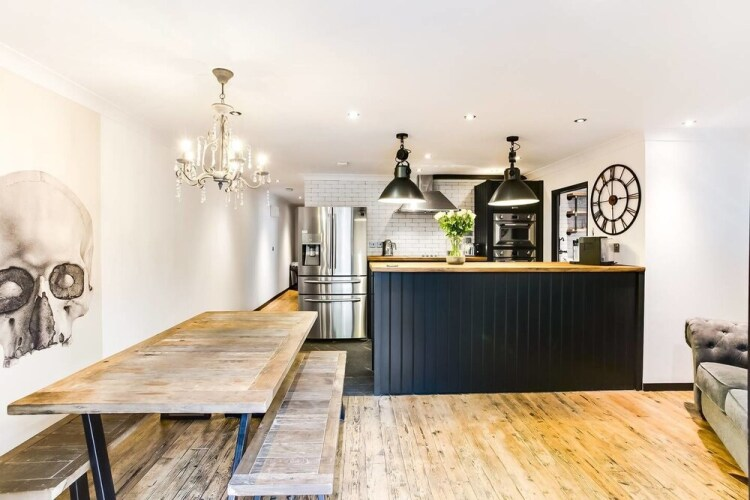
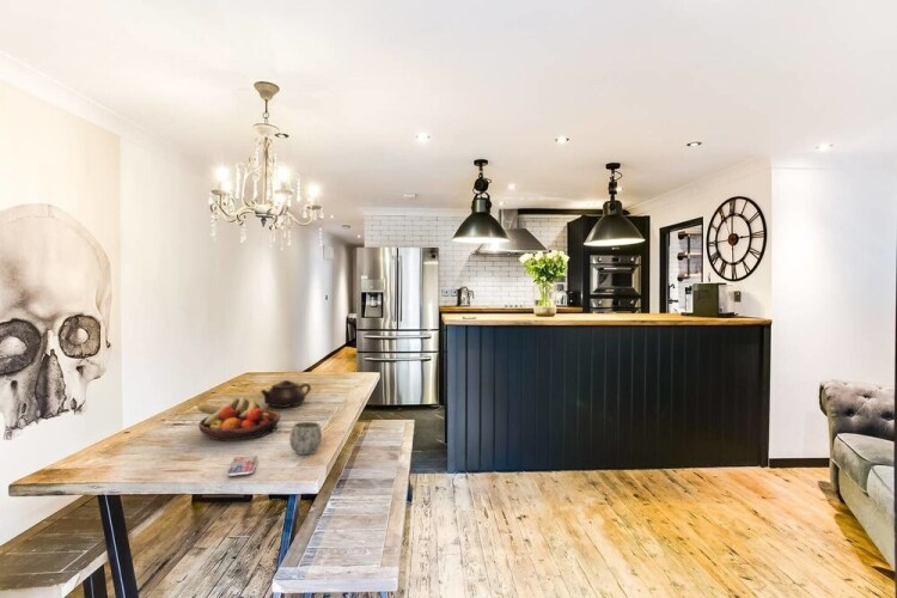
+ smartphone (243, 465)
+ mug (305, 437)
+ fruit bowl (239, 415)
+ teapot (286, 392)
